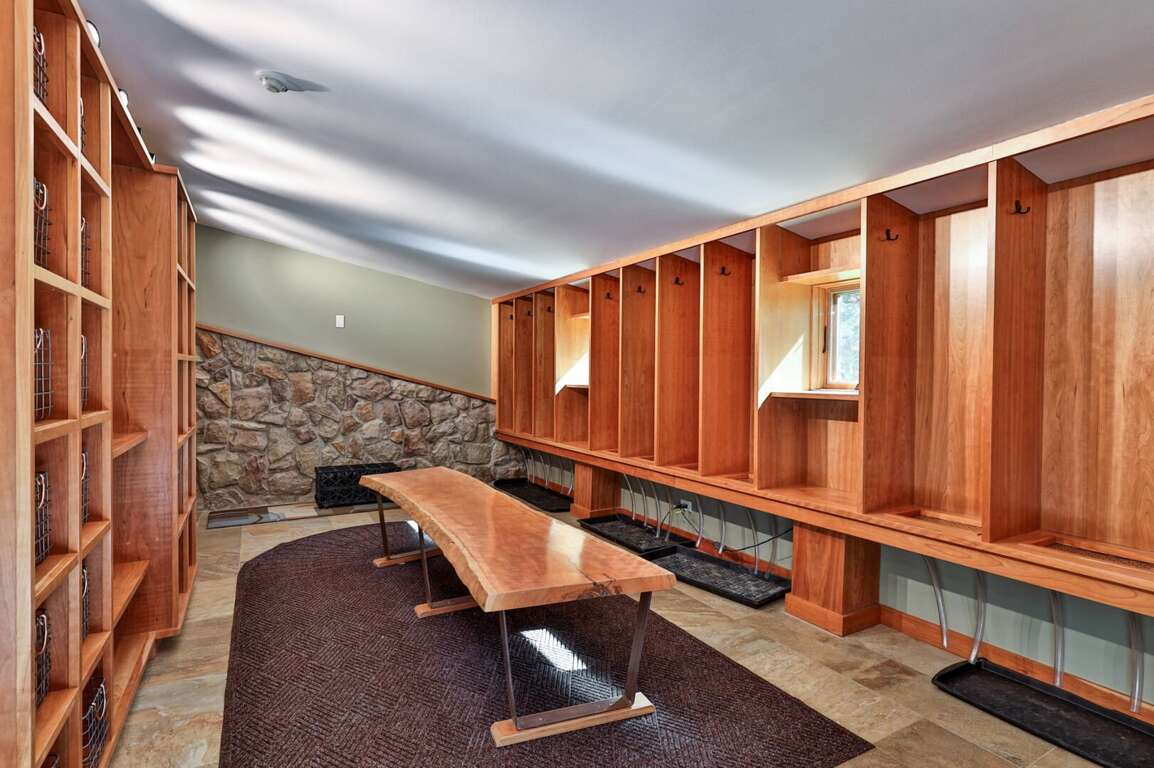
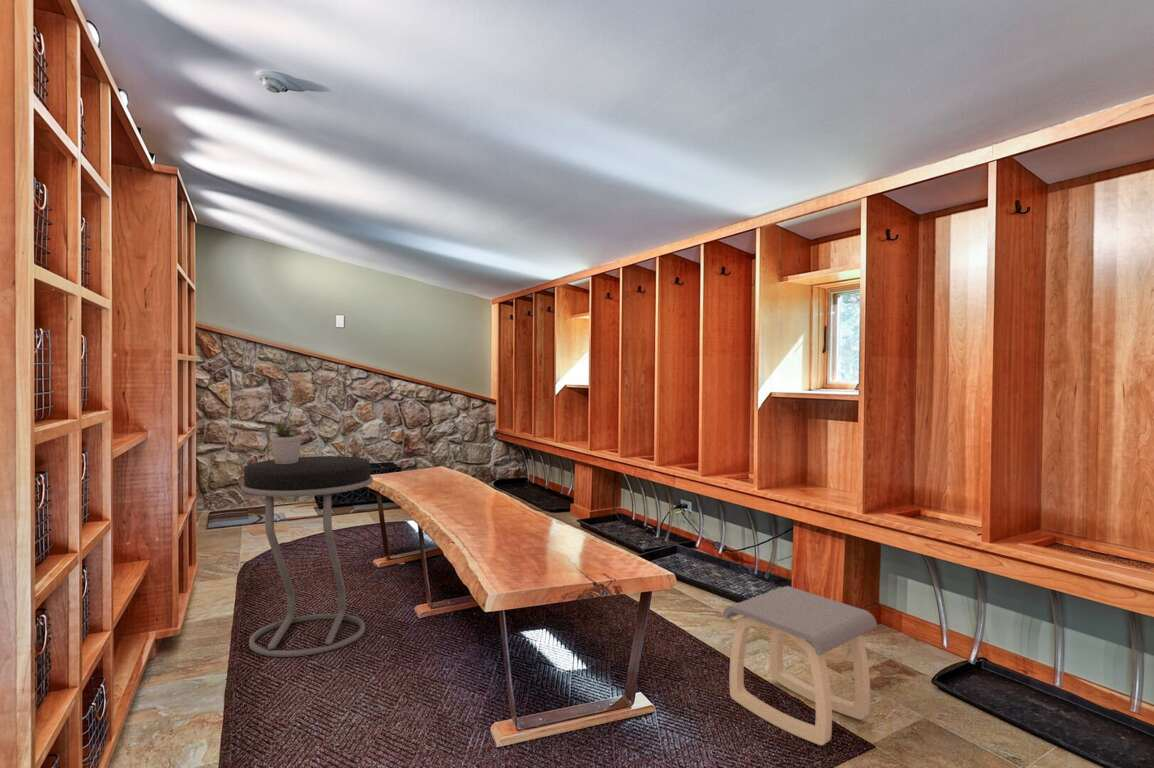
+ potted plant (286, 439)
+ stool (808, 656)
+ stool (327, 545)
